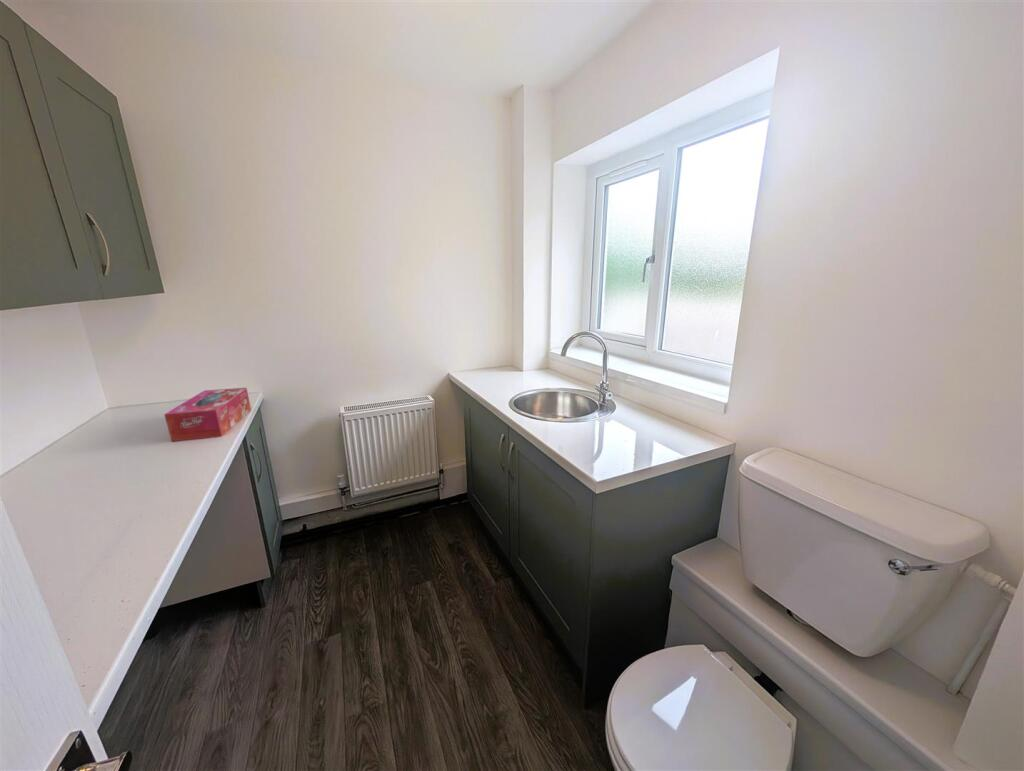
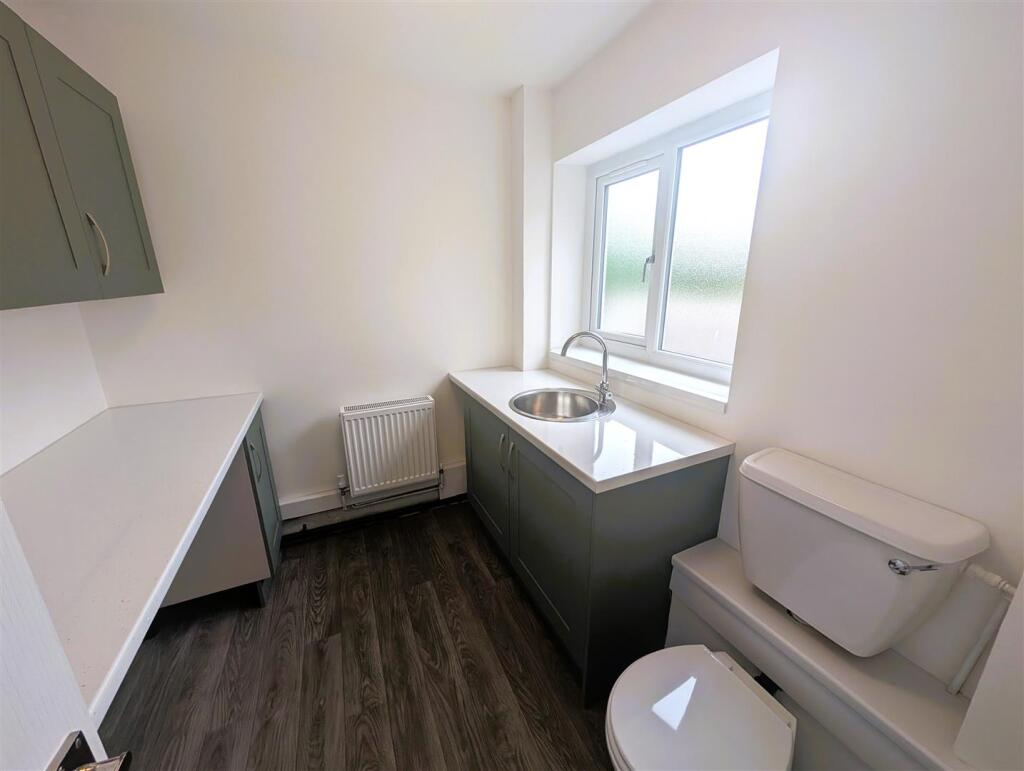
- tissue box (212, 412)
